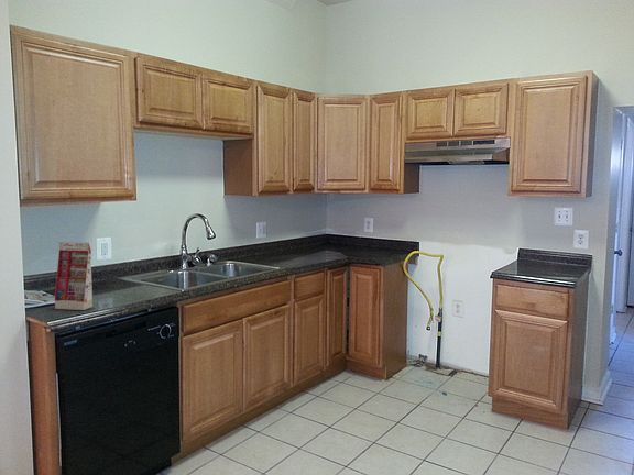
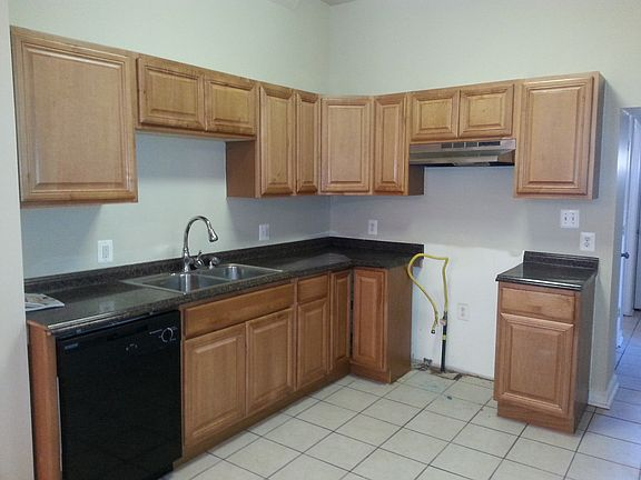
- gift box (73, 275)
